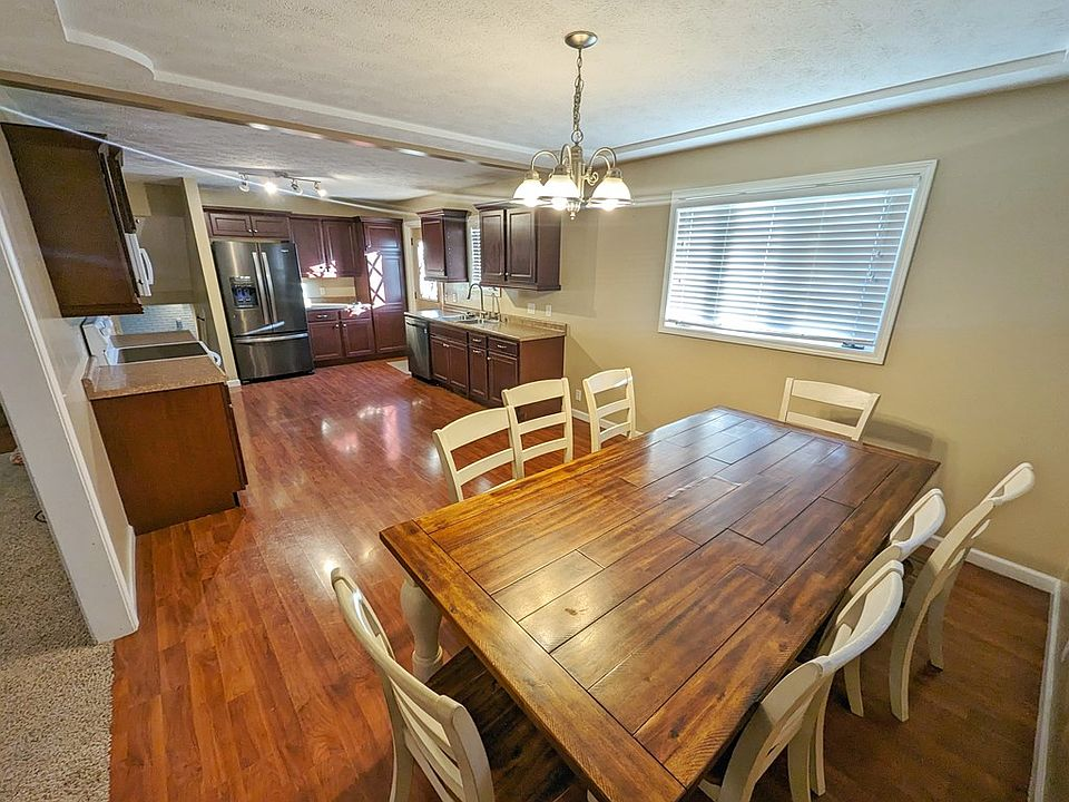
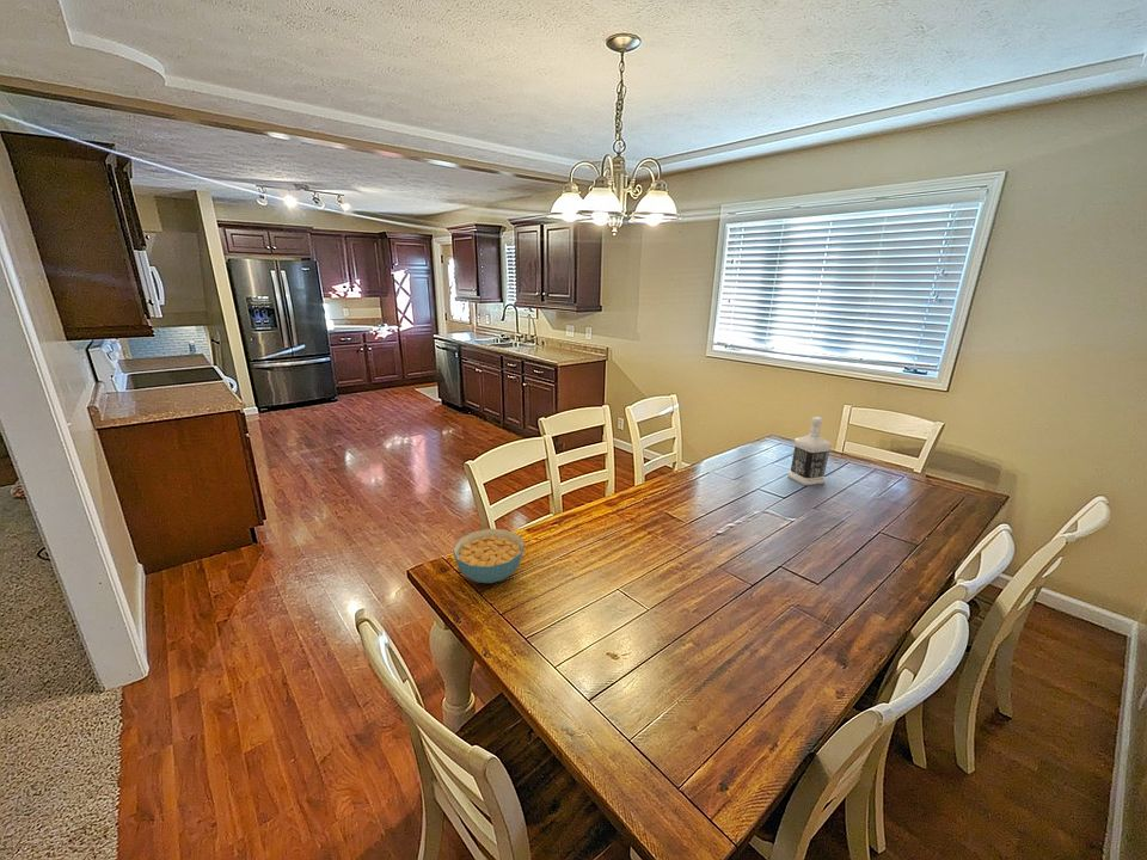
+ cereal bowl (489, 560)
+ bottle (811, 449)
